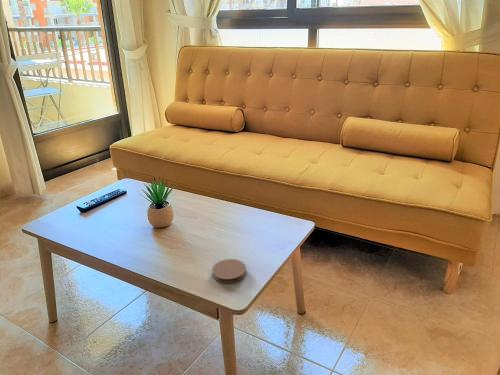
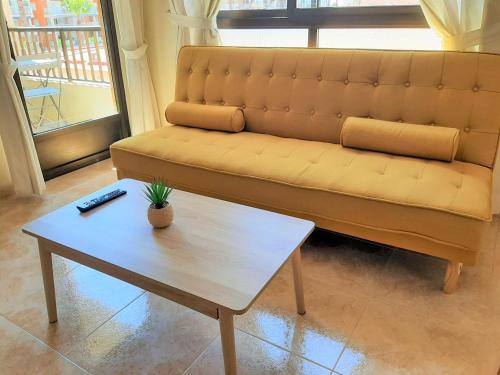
- coaster (229, 270)
